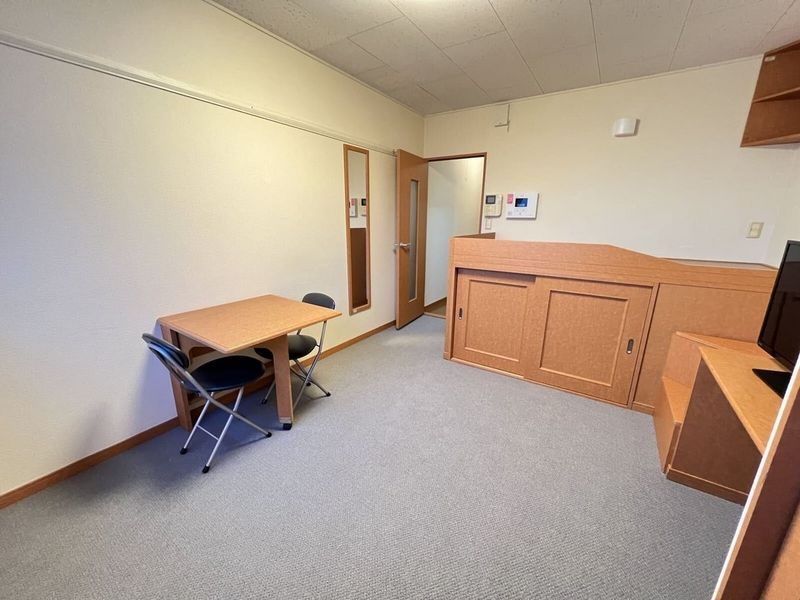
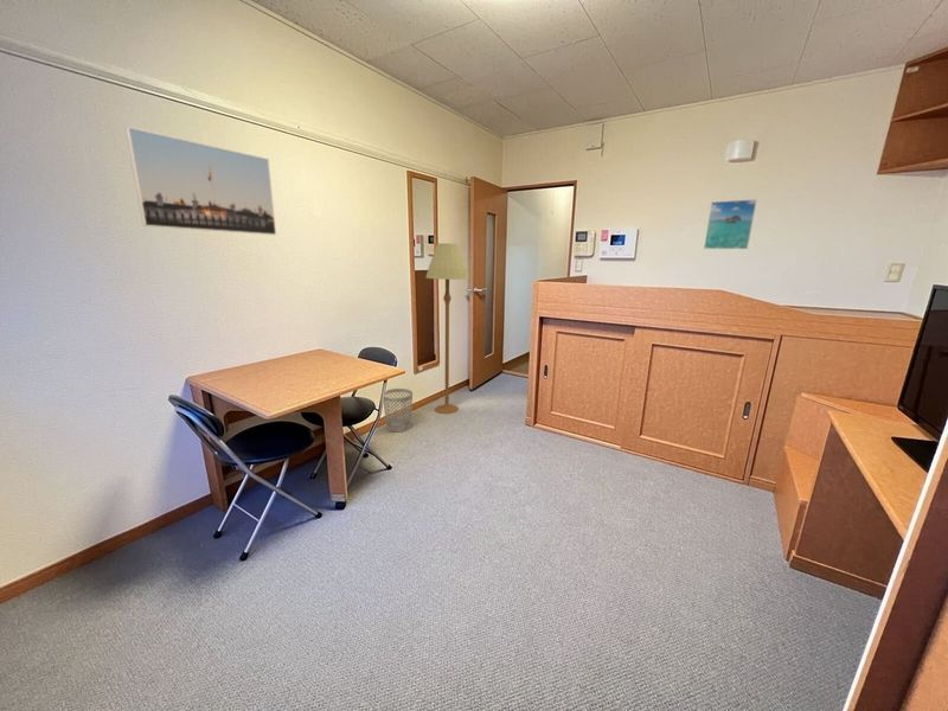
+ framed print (729, 225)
+ wastebasket (398, 410)
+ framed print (211, 188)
+ floor lamp (447, 331)
